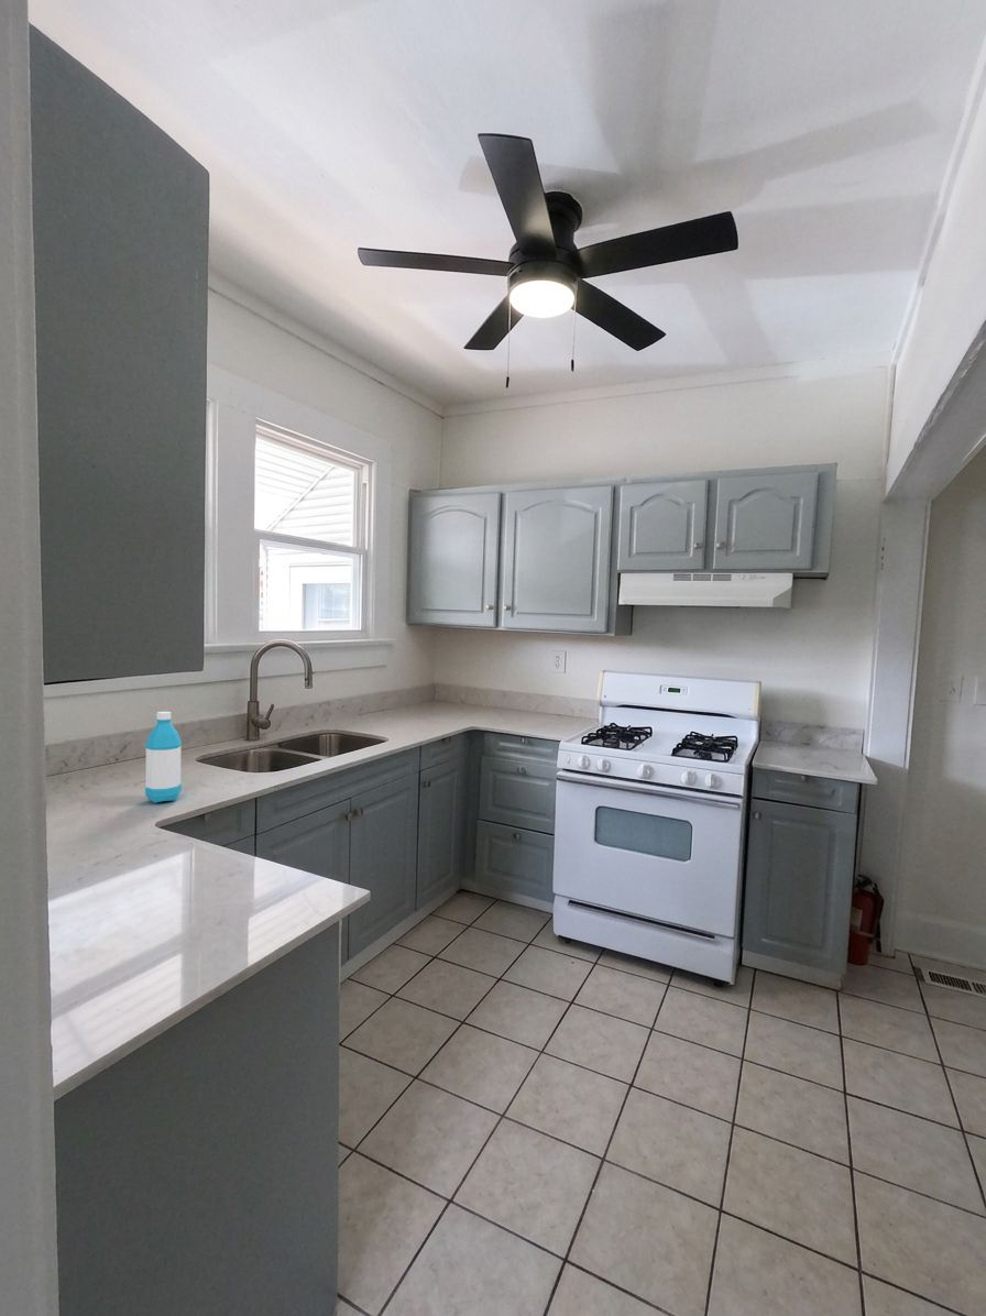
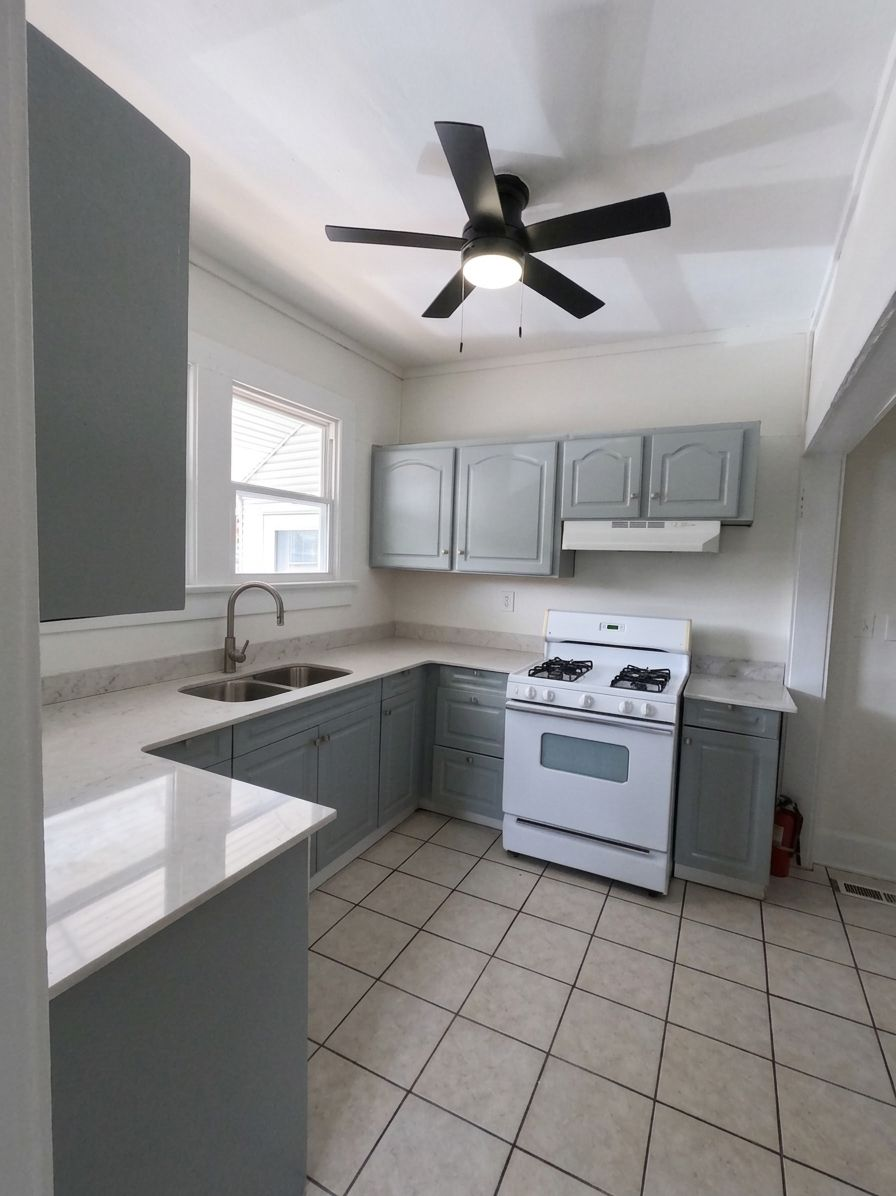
- water bottle (163, 756)
